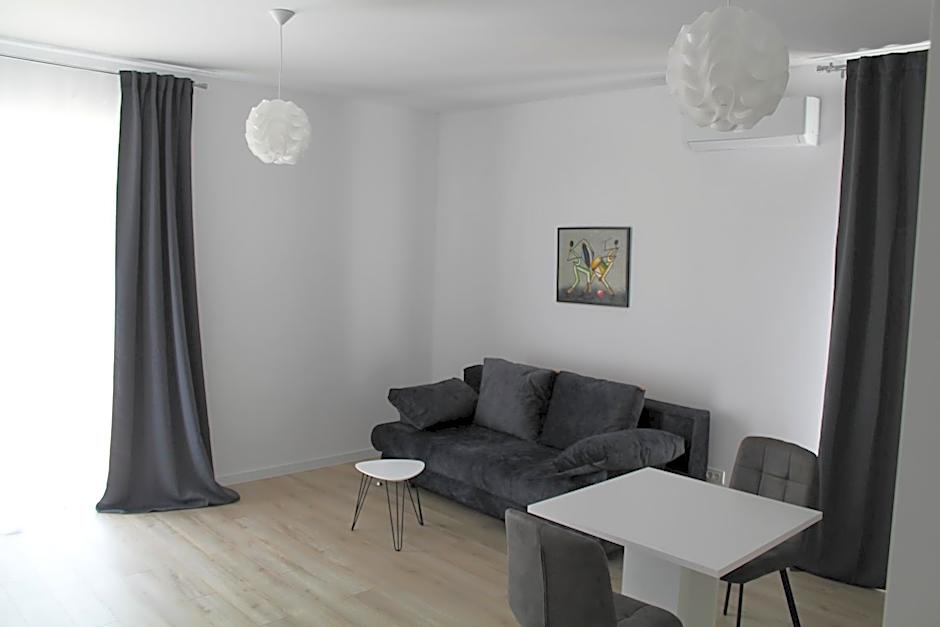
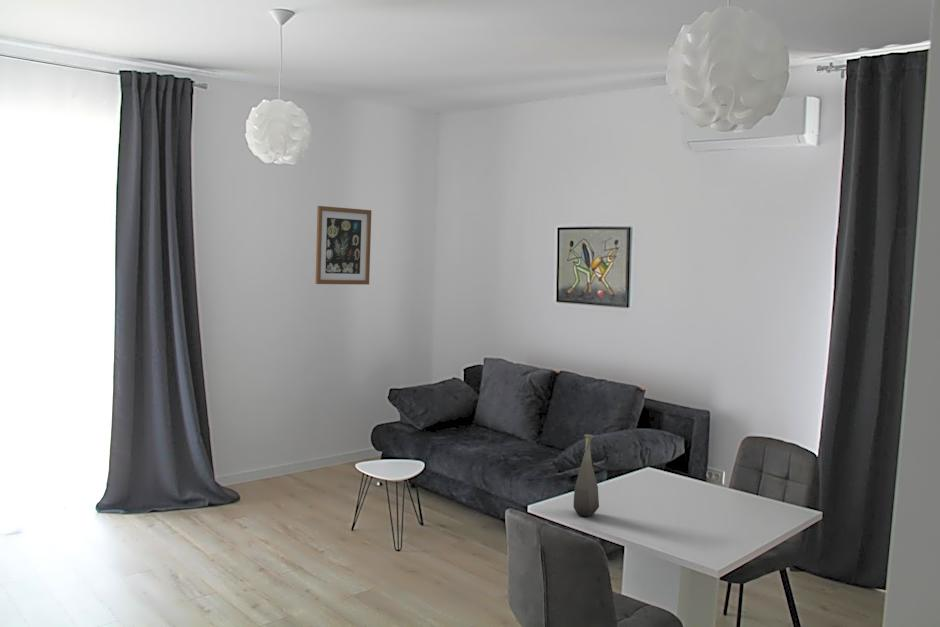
+ bottle (585, 474)
+ wall art (344, 246)
